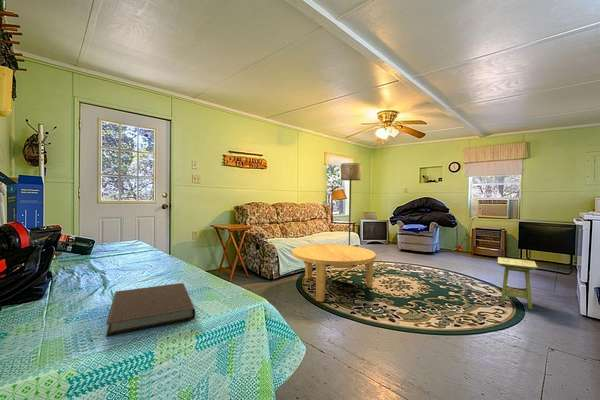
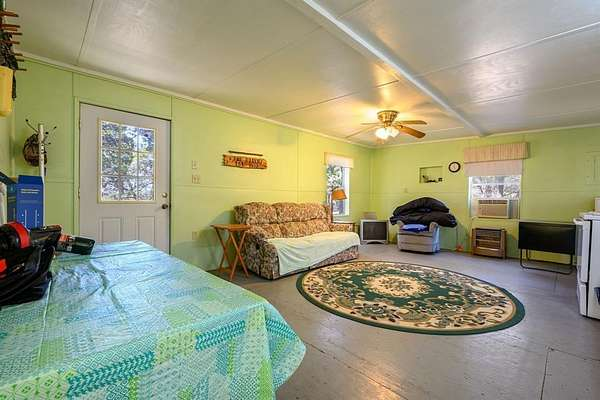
- floor lamp (349, 215)
- coffee table (334, 268)
- notebook (152, 304)
- side table (513, 287)
